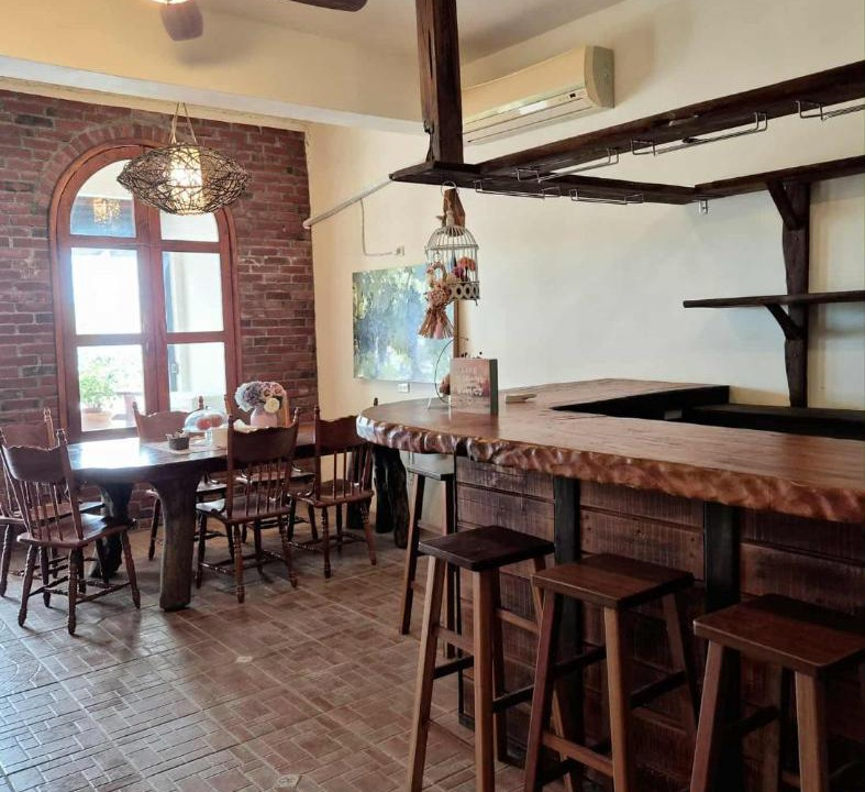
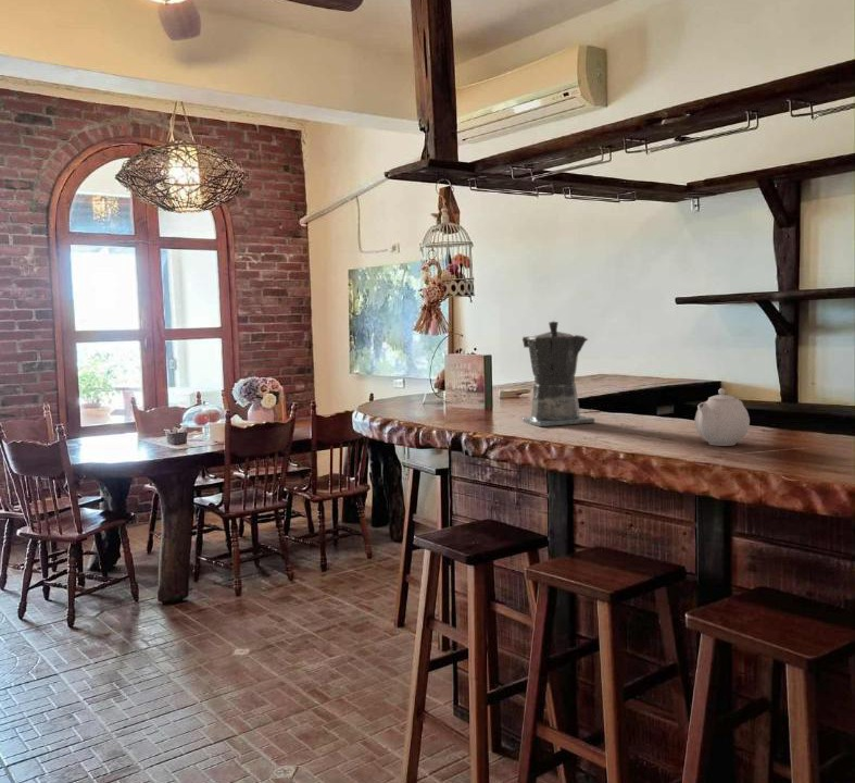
+ coffee maker (553, 371)
+ teapot (721, 415)
